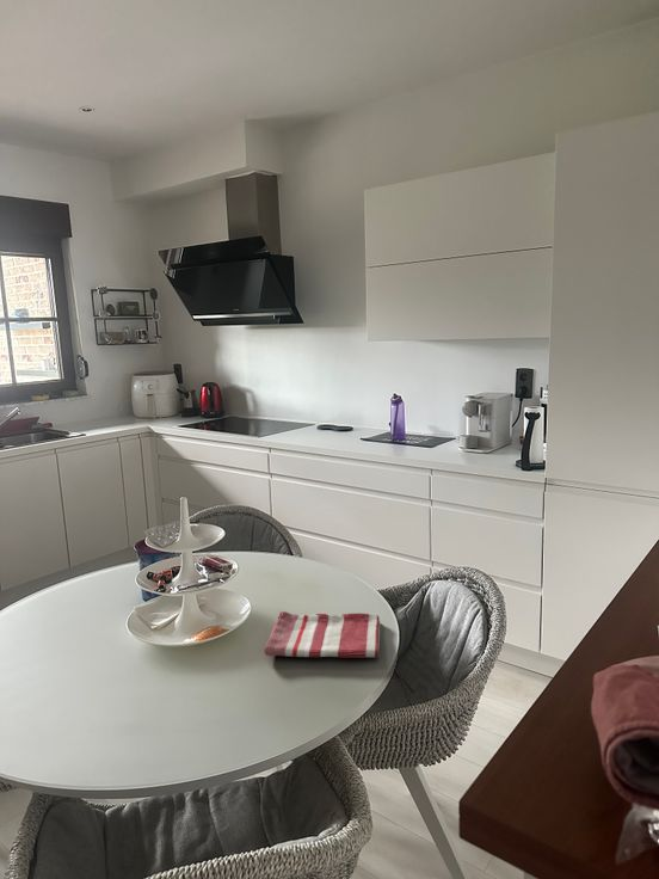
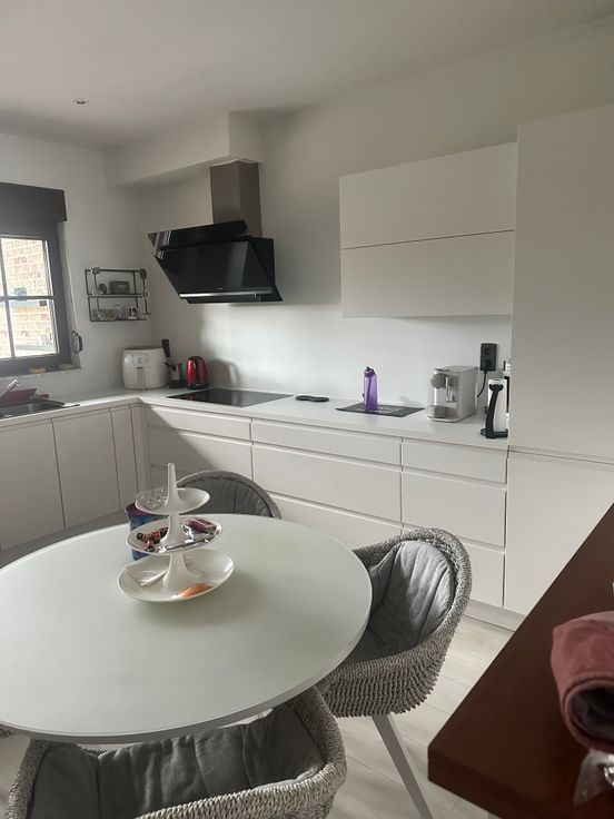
- dish towel (325, 633)
